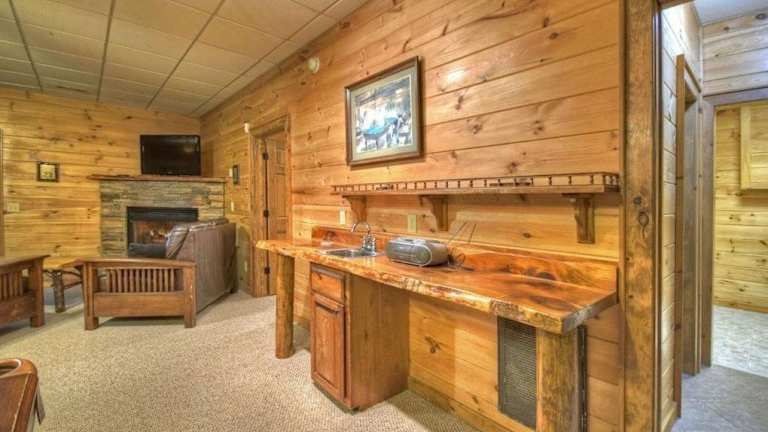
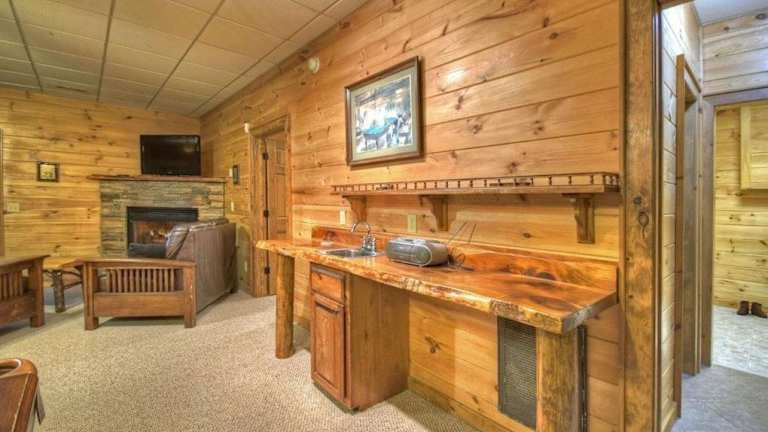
+ boots (751, 308)
